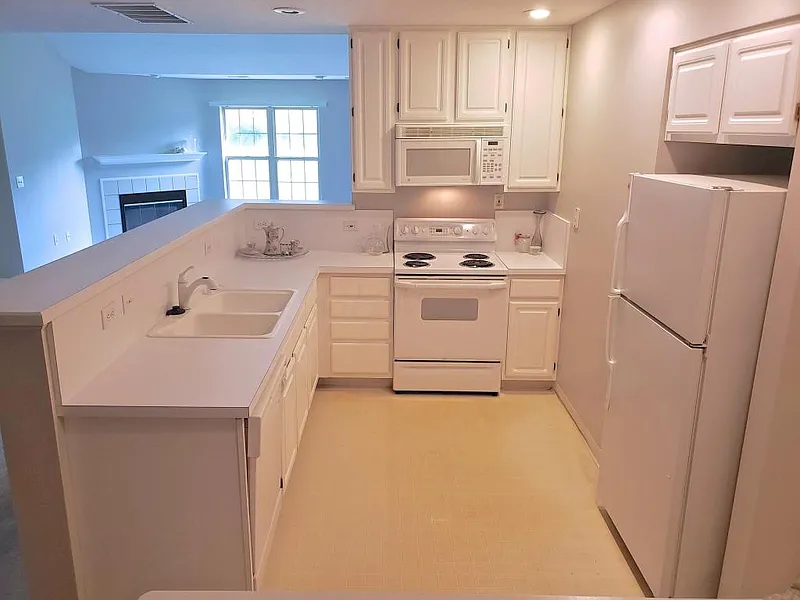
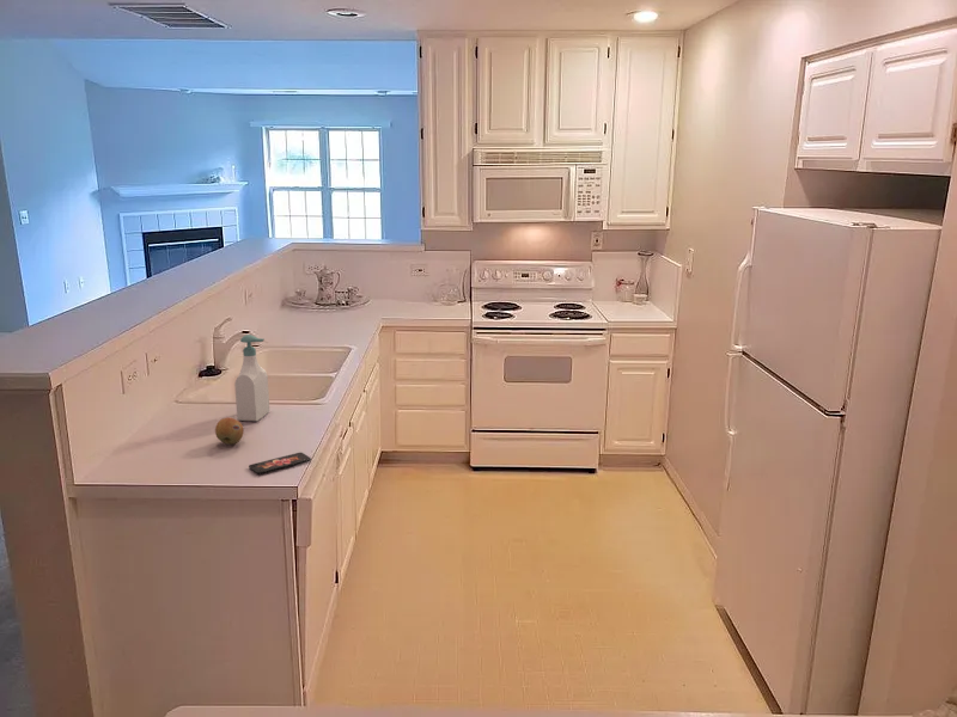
+ fruit (228, 430)
+ soap bottle (254, 375)
+ smartphone (280, 462)
